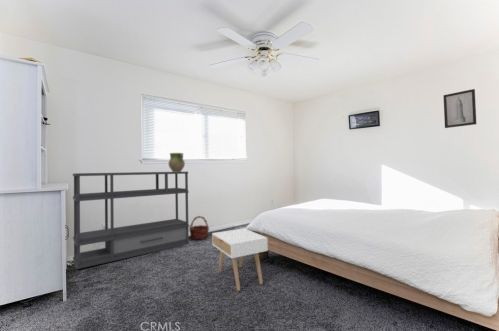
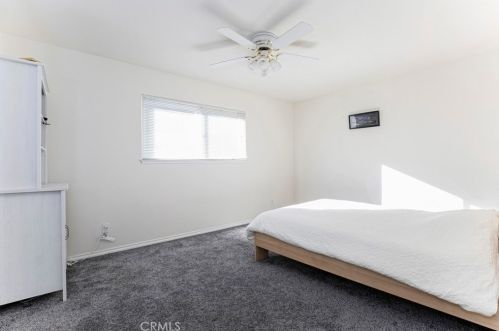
- wall art (459, 109)
- bookshelf (137, 224)
- ceramic jug (177, 162)
- basket (198, 226)
- nightstand (239, 256)
